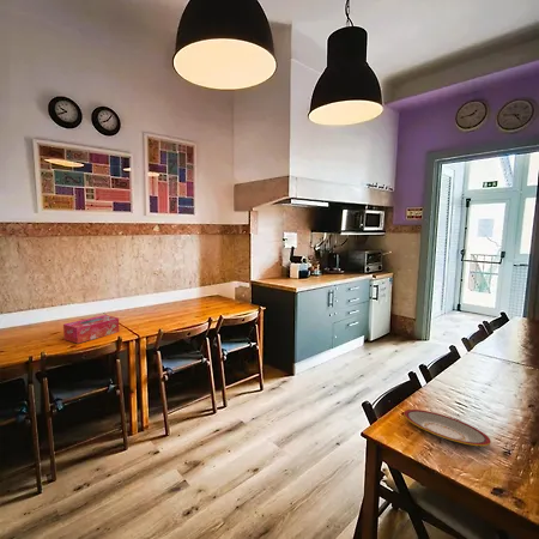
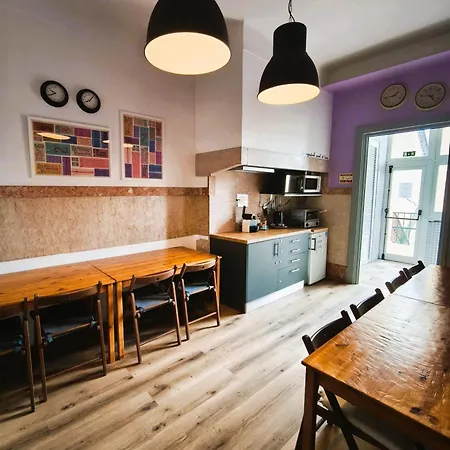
- plate (443, 428)
- tissue box (92, 328)
